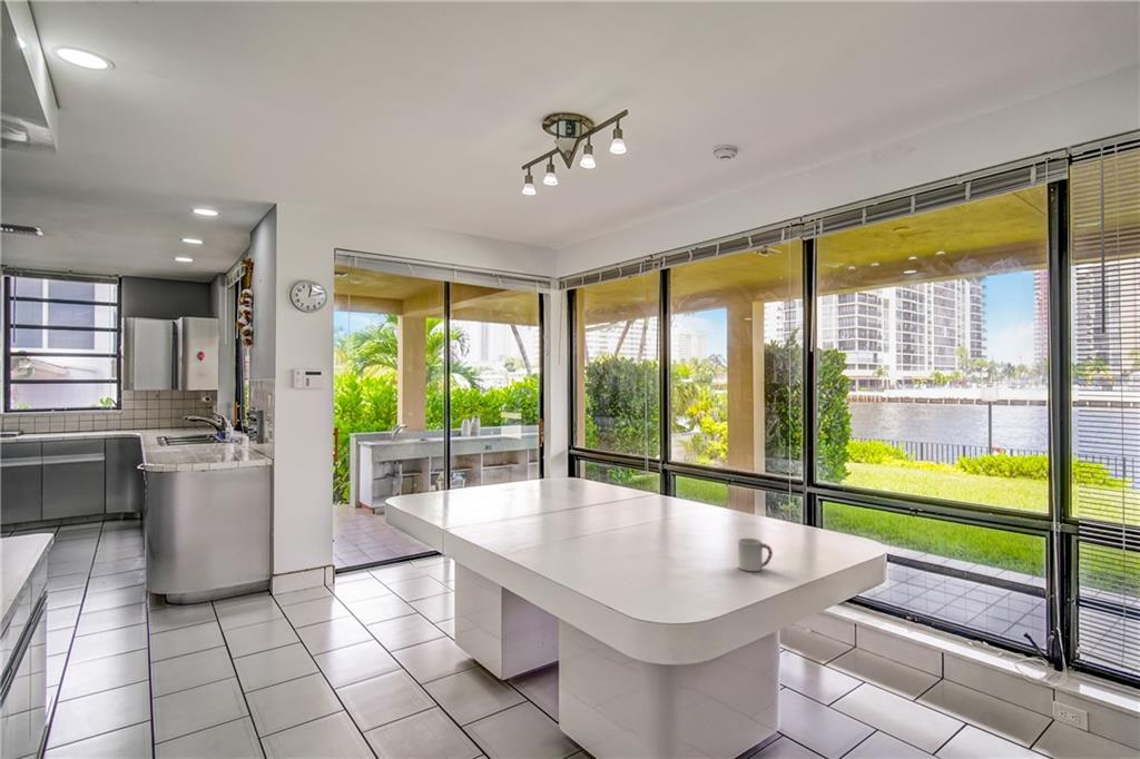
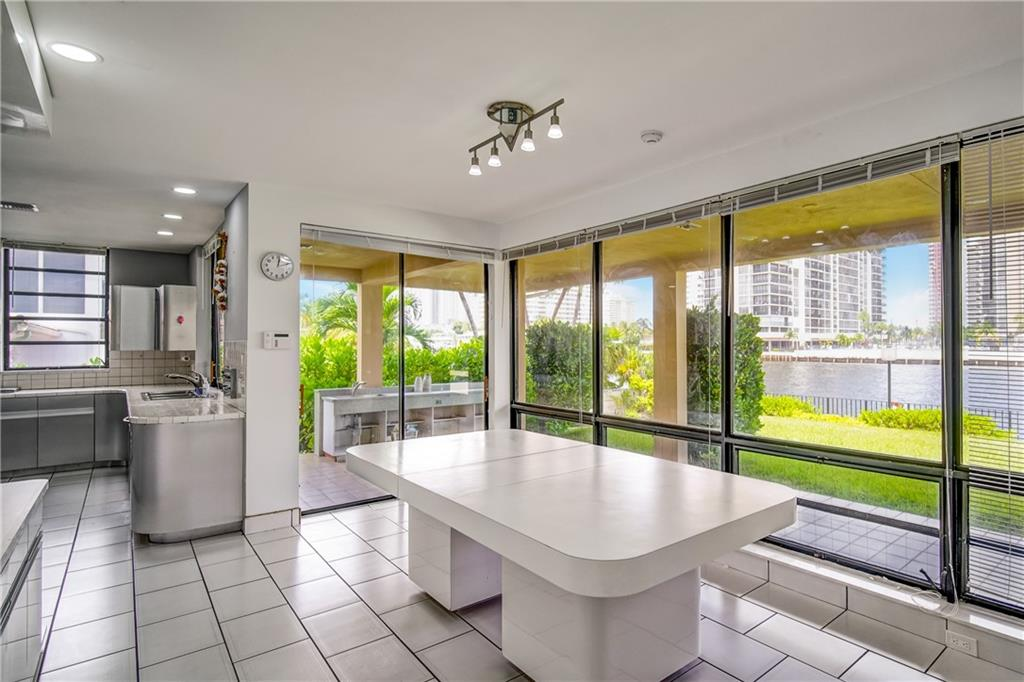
- cup (755, 554)
